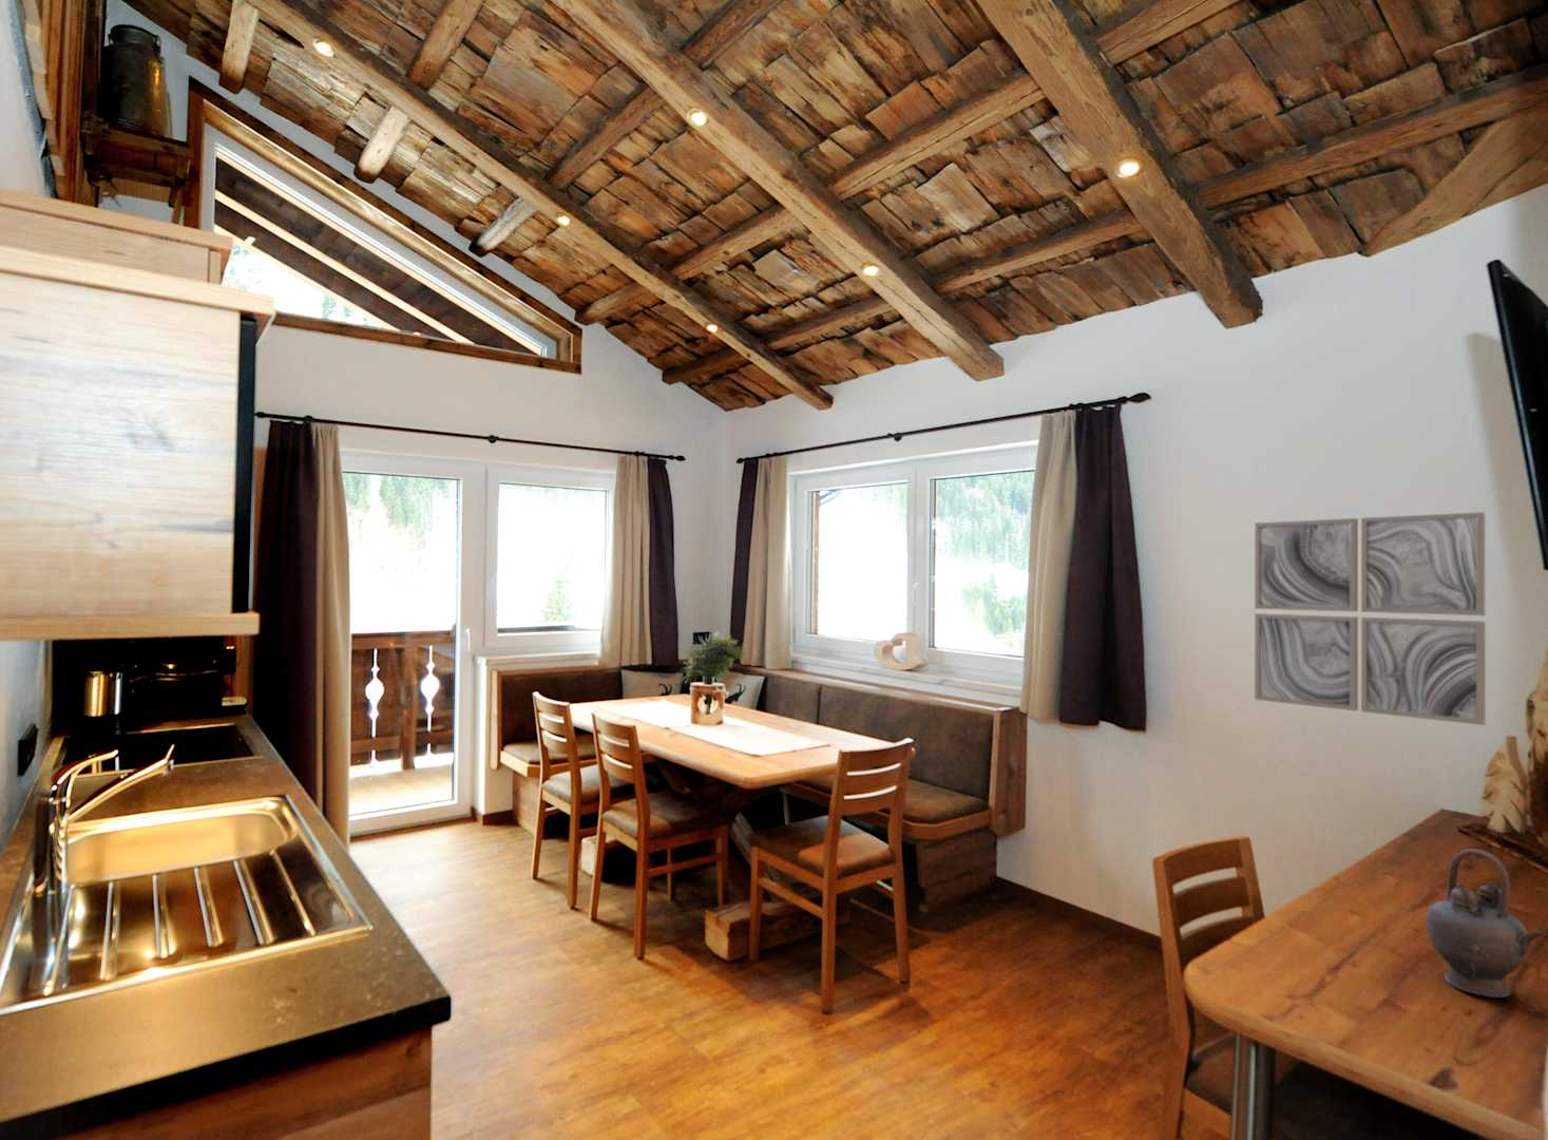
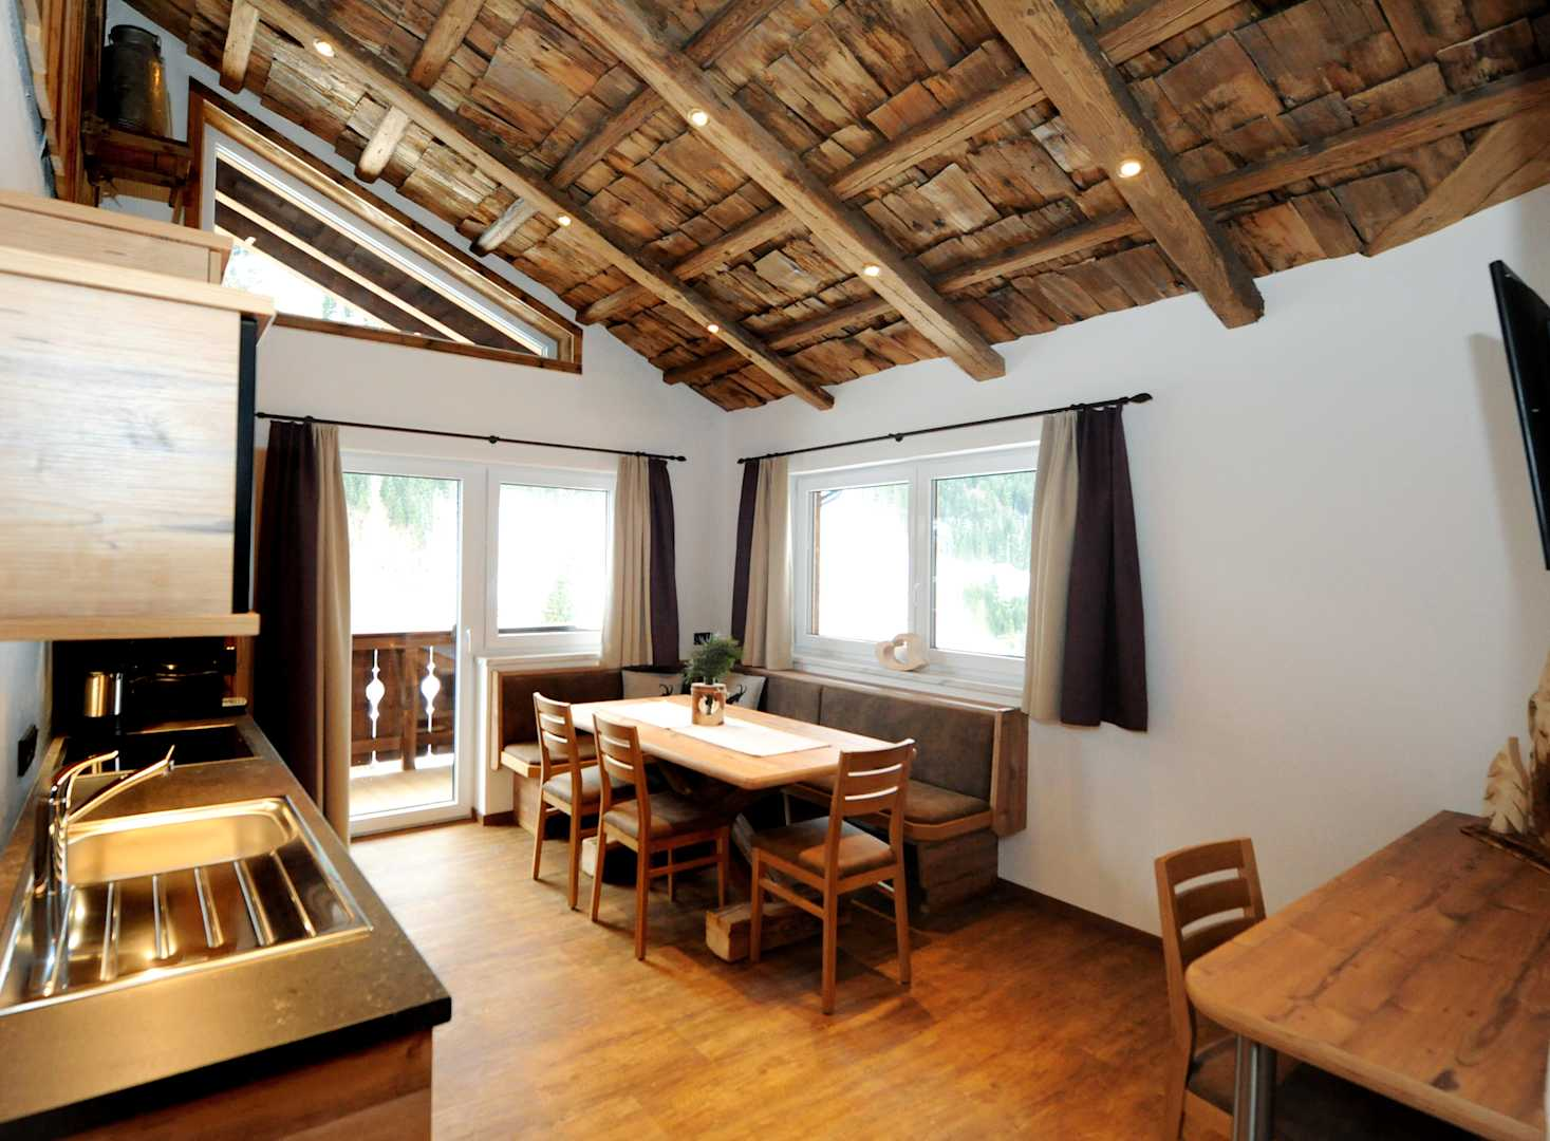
- teapot (1486, 921)
- wall art (1362, 611)
